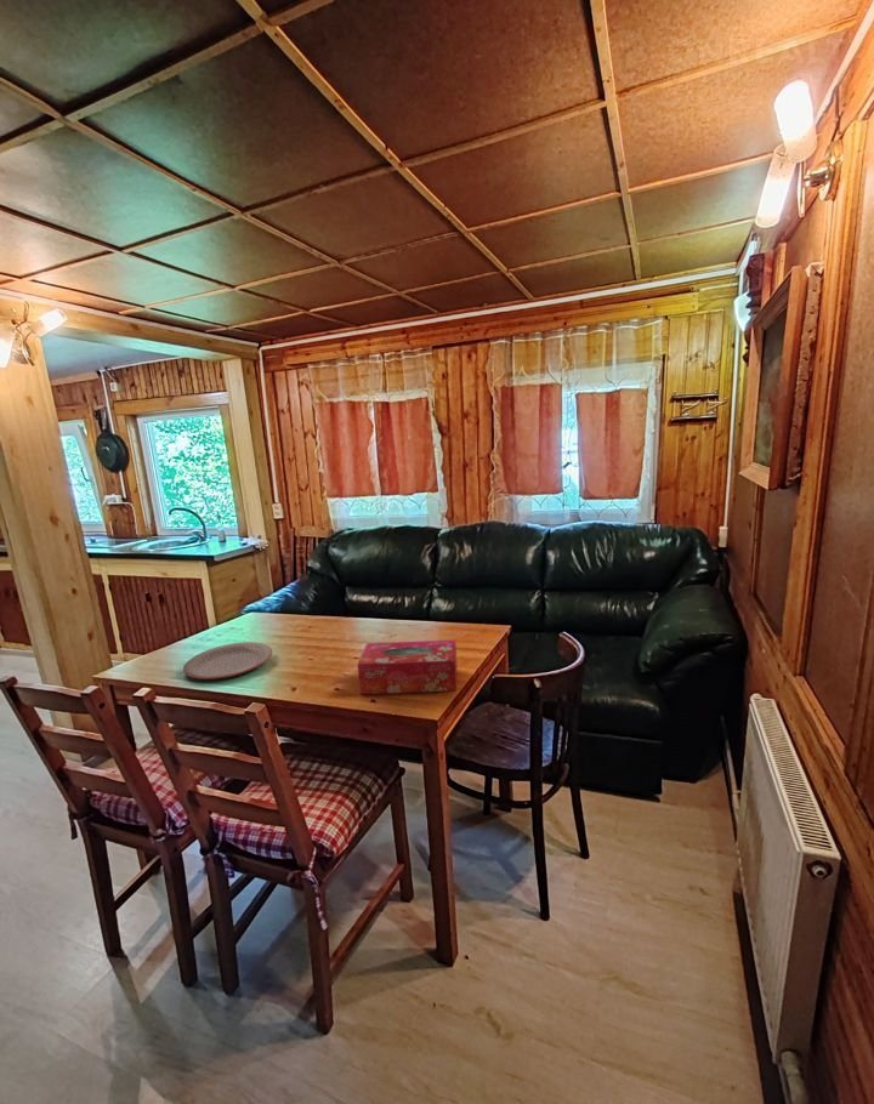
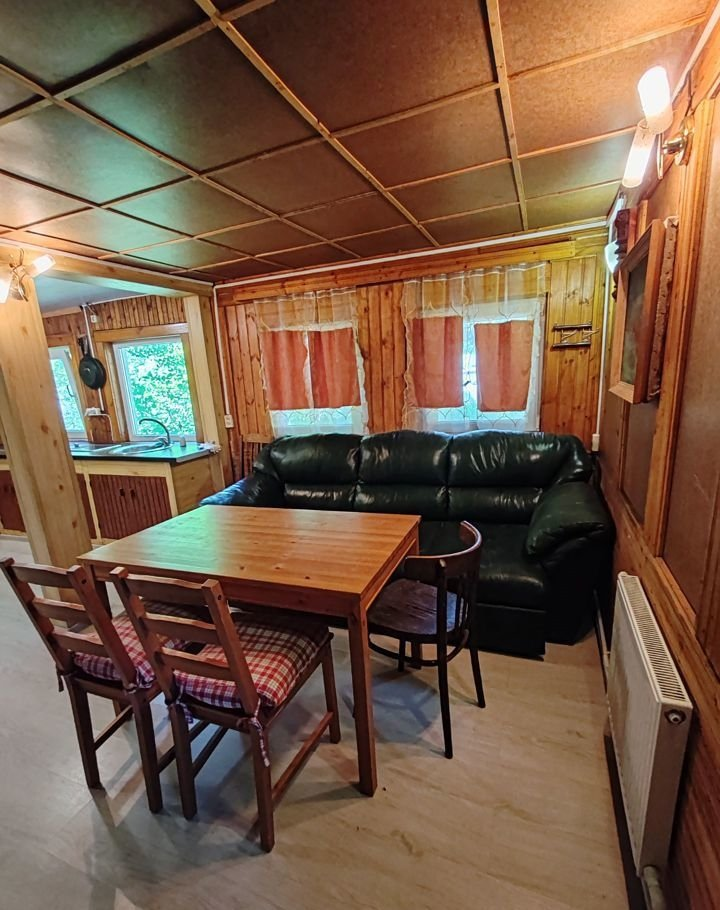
- plate (228, 661)
- tissue box (409, 666)
